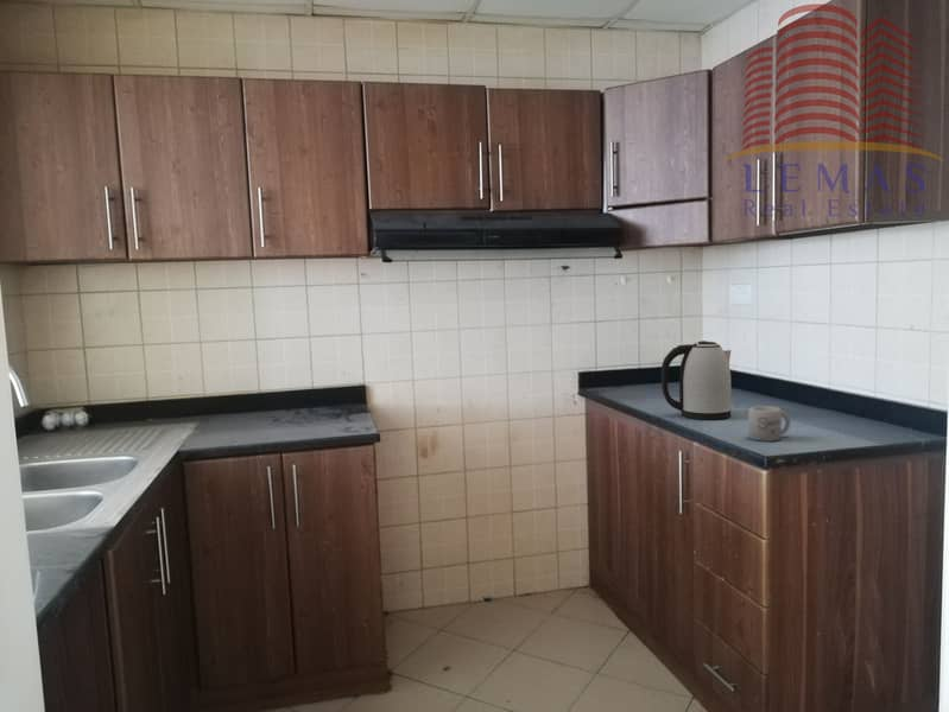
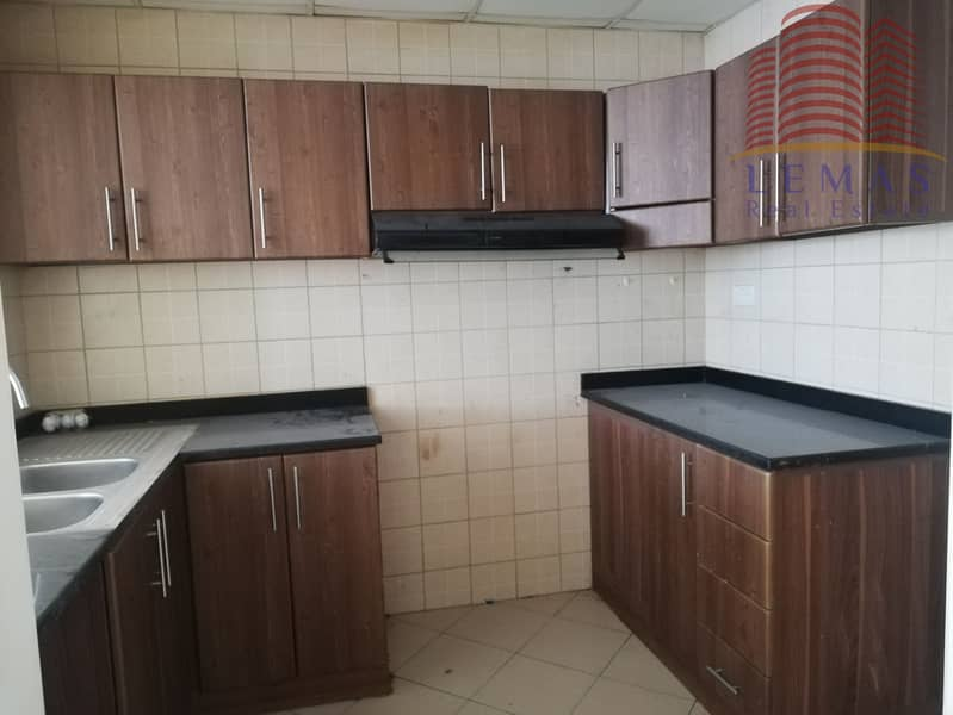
- kettle (696, 377)
- mug (770, 422)
